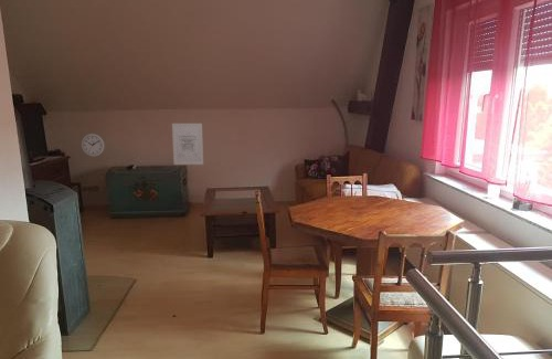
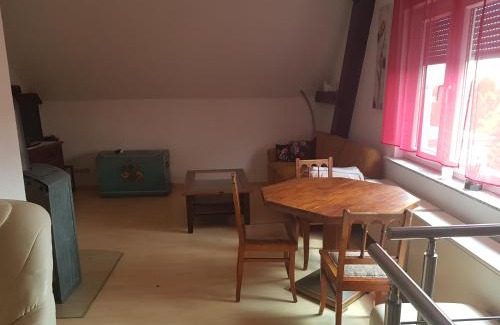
- wall clock (92, 145)
- wall art (188, 144)
